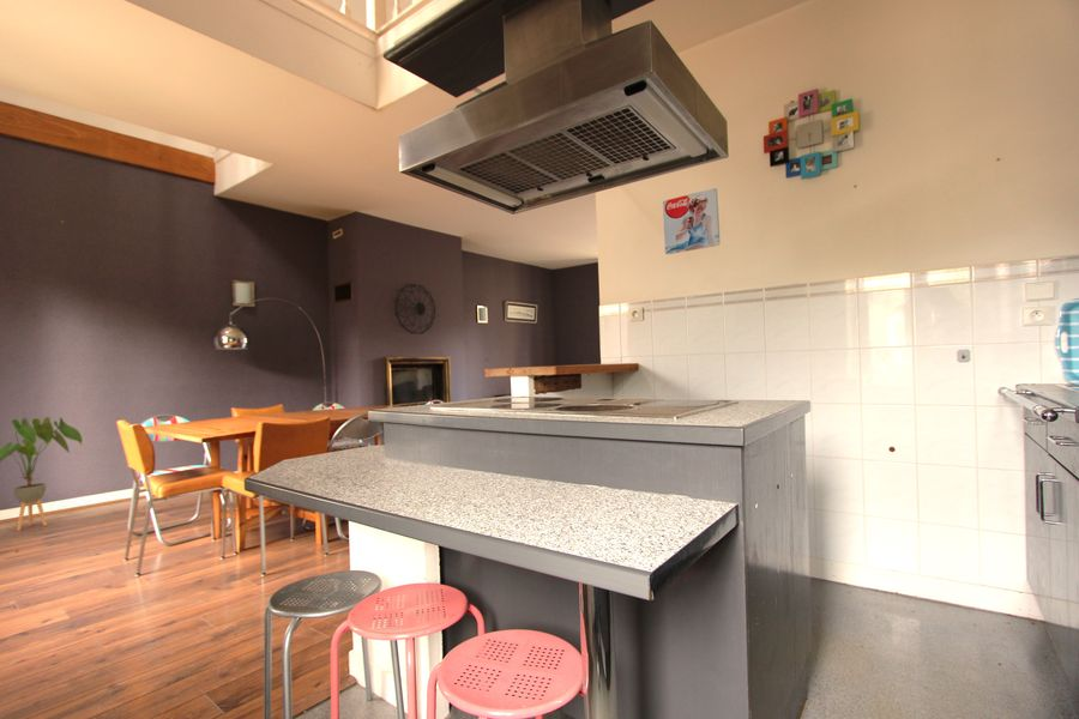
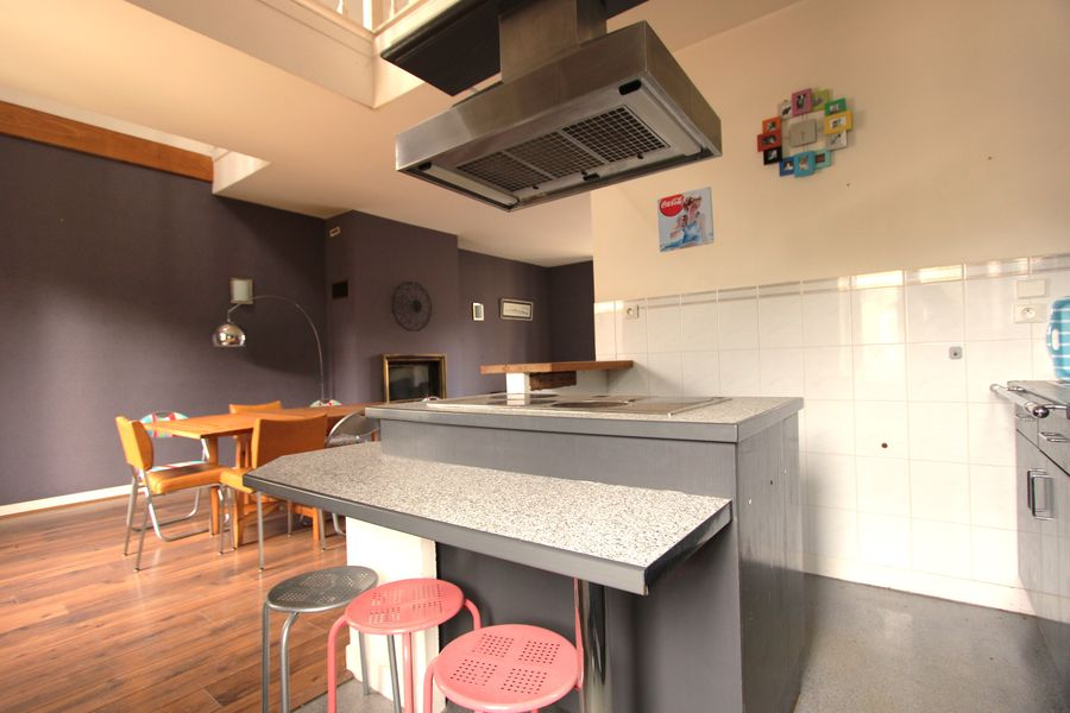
- house plant (34, 467)
